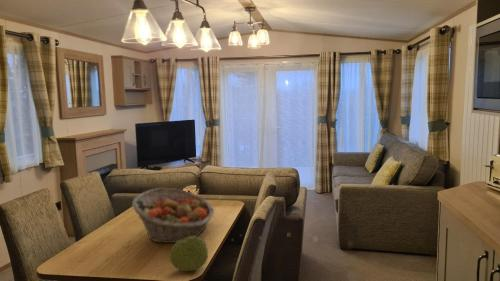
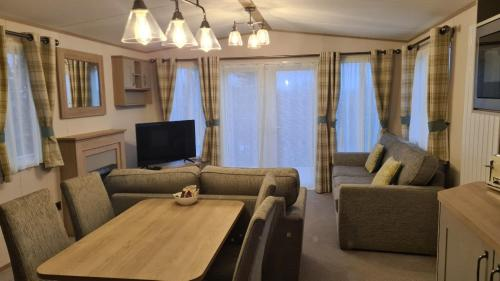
- fruit (188, 253)
- fruit basket (174, 212)
